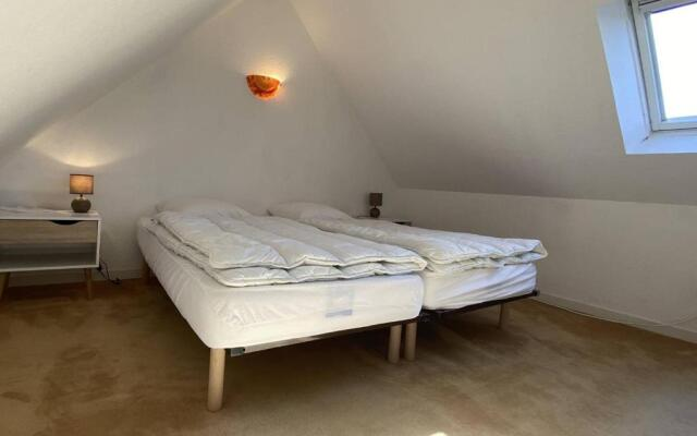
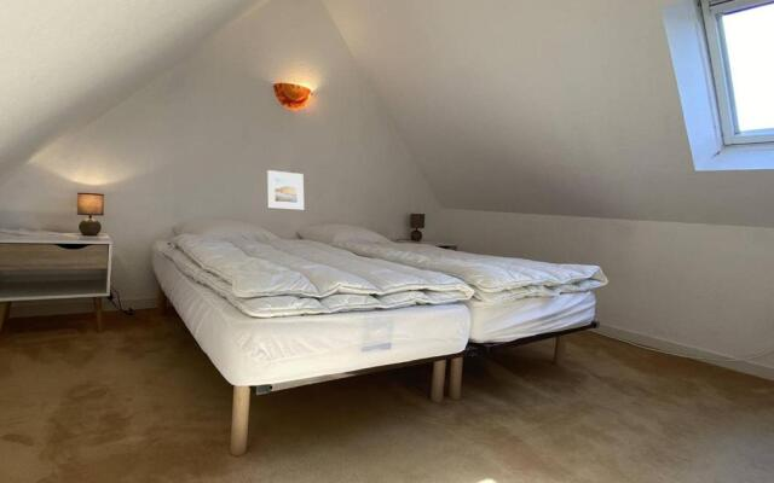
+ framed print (285, 190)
